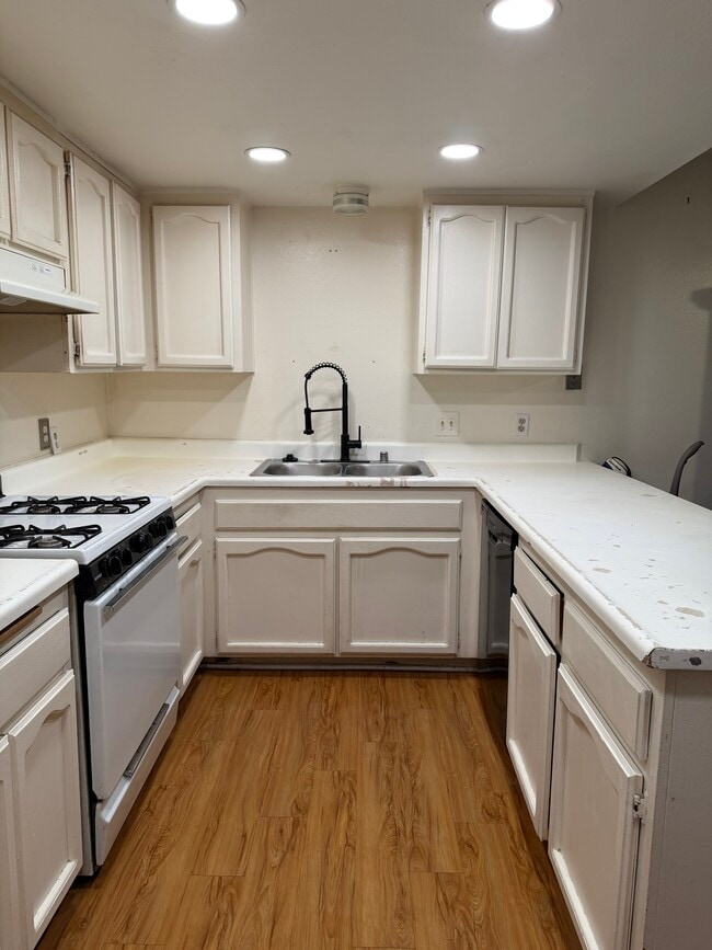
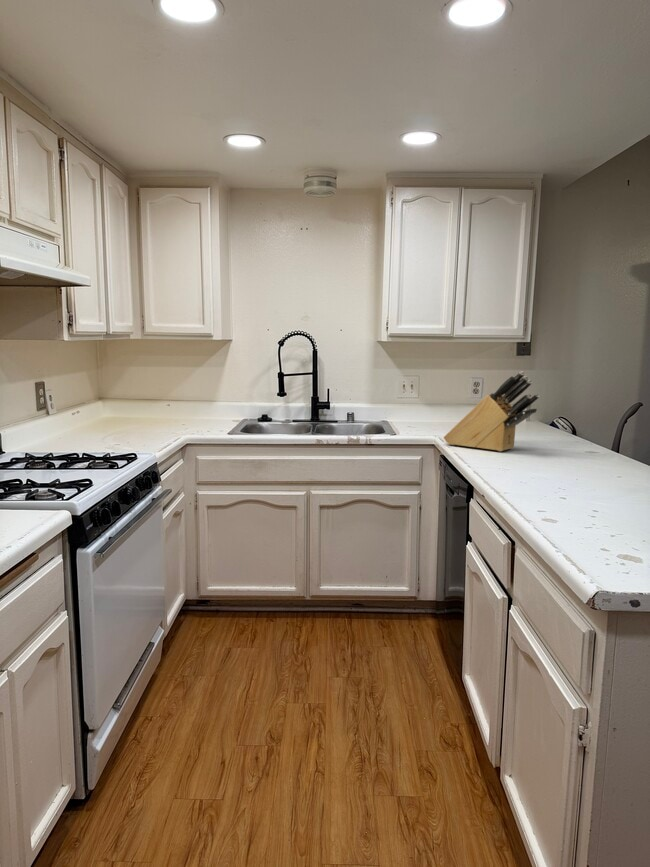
+ knife block (490, 409)
